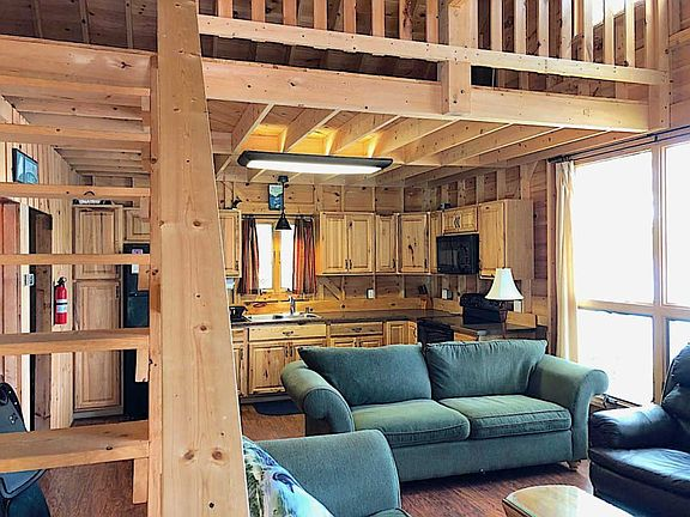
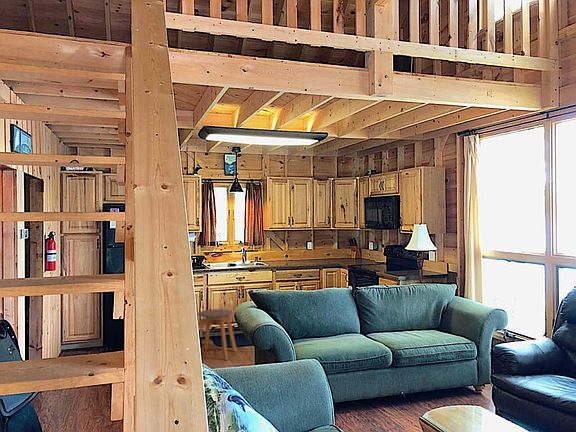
+ stool (221, 332)
